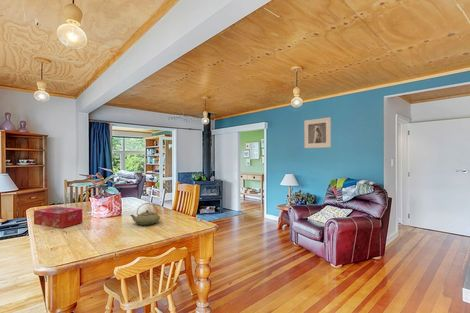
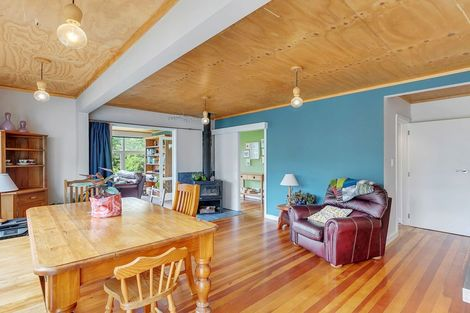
- teapot (145, 213)
- tissue box (58, 216)
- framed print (317, 133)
